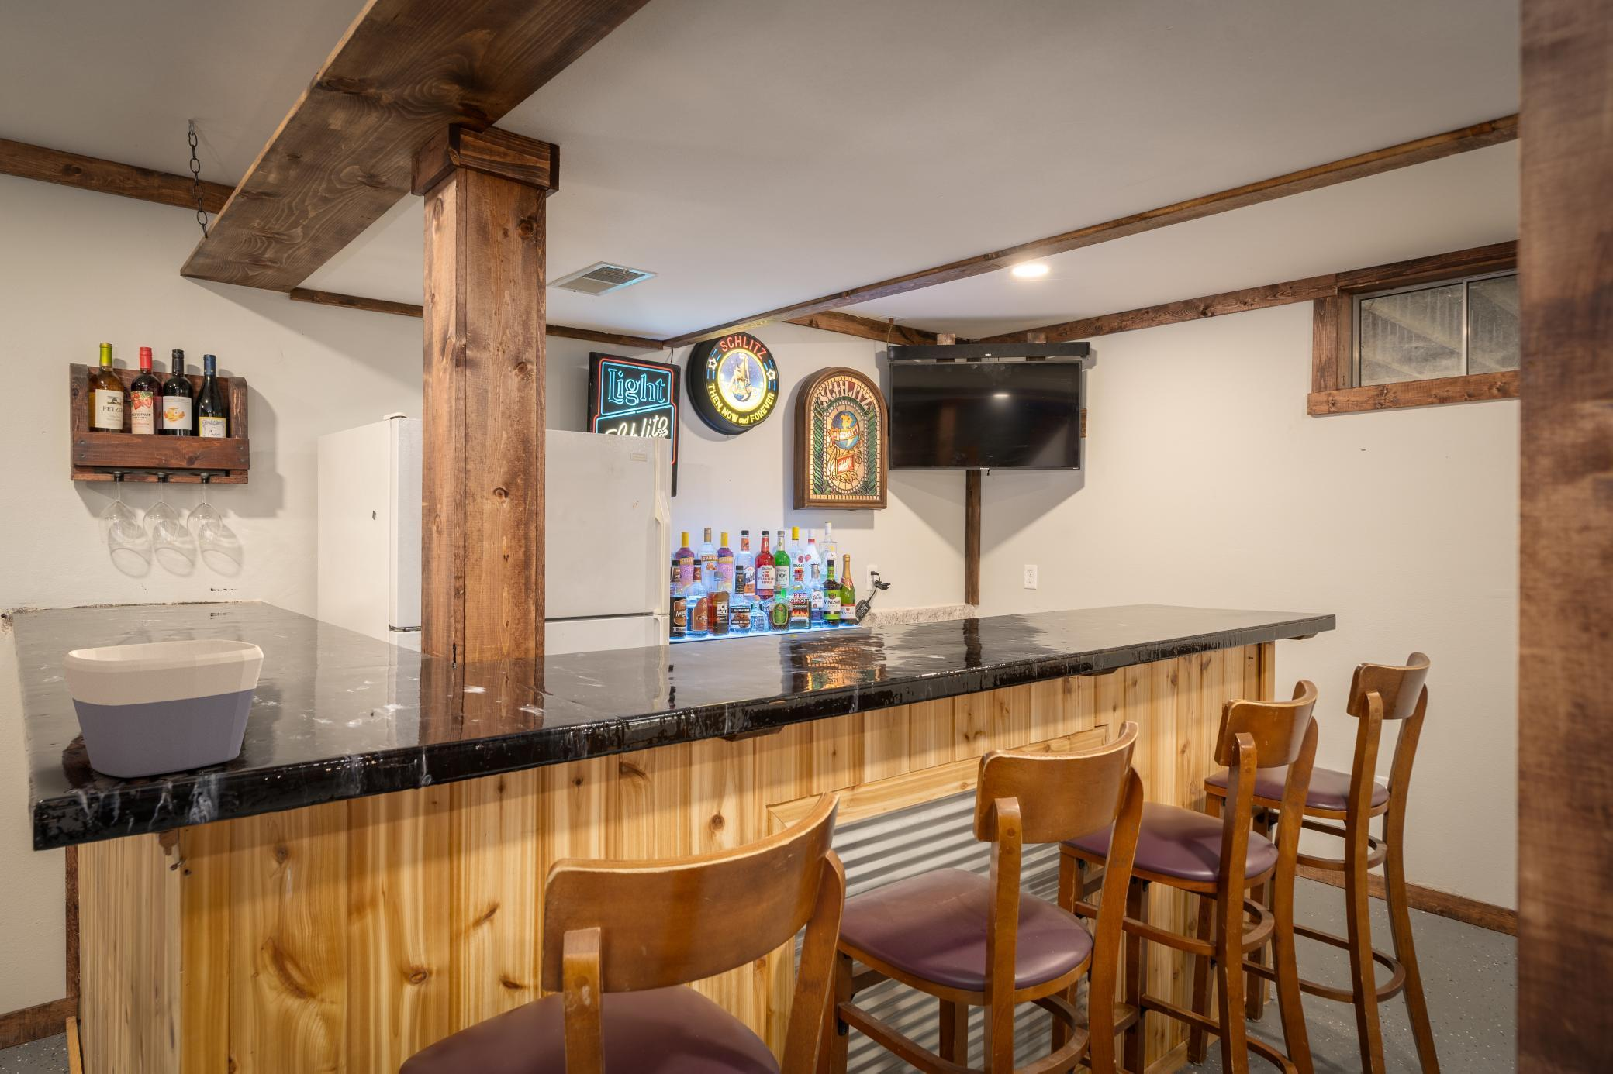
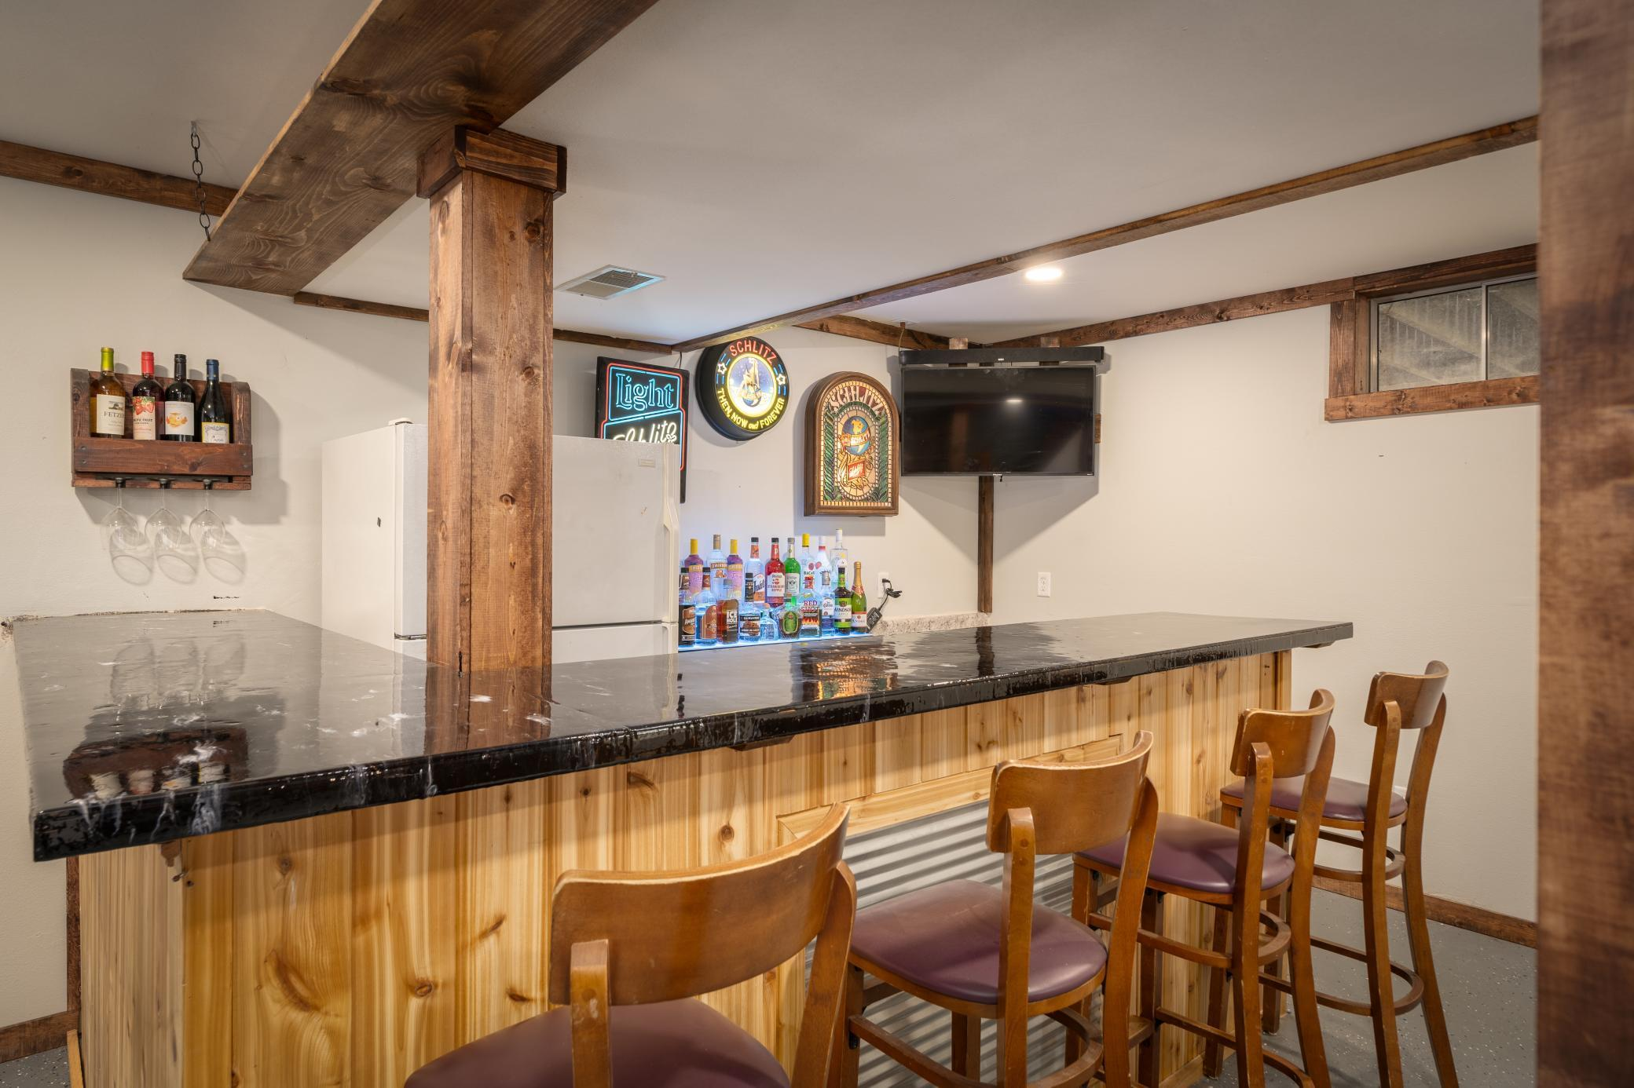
- bowl (165, 705)
